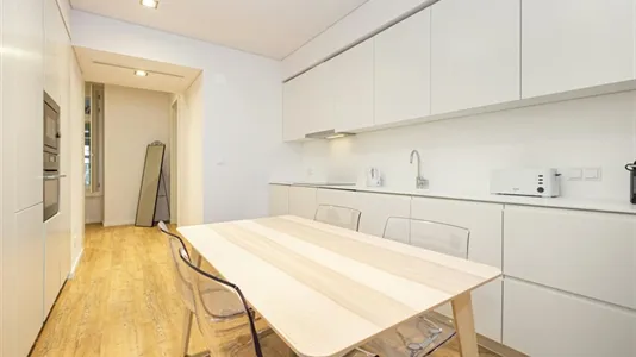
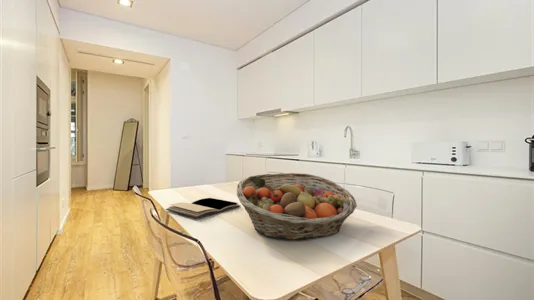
+ book (204, 205)
+ fruit basket (295, 201)
